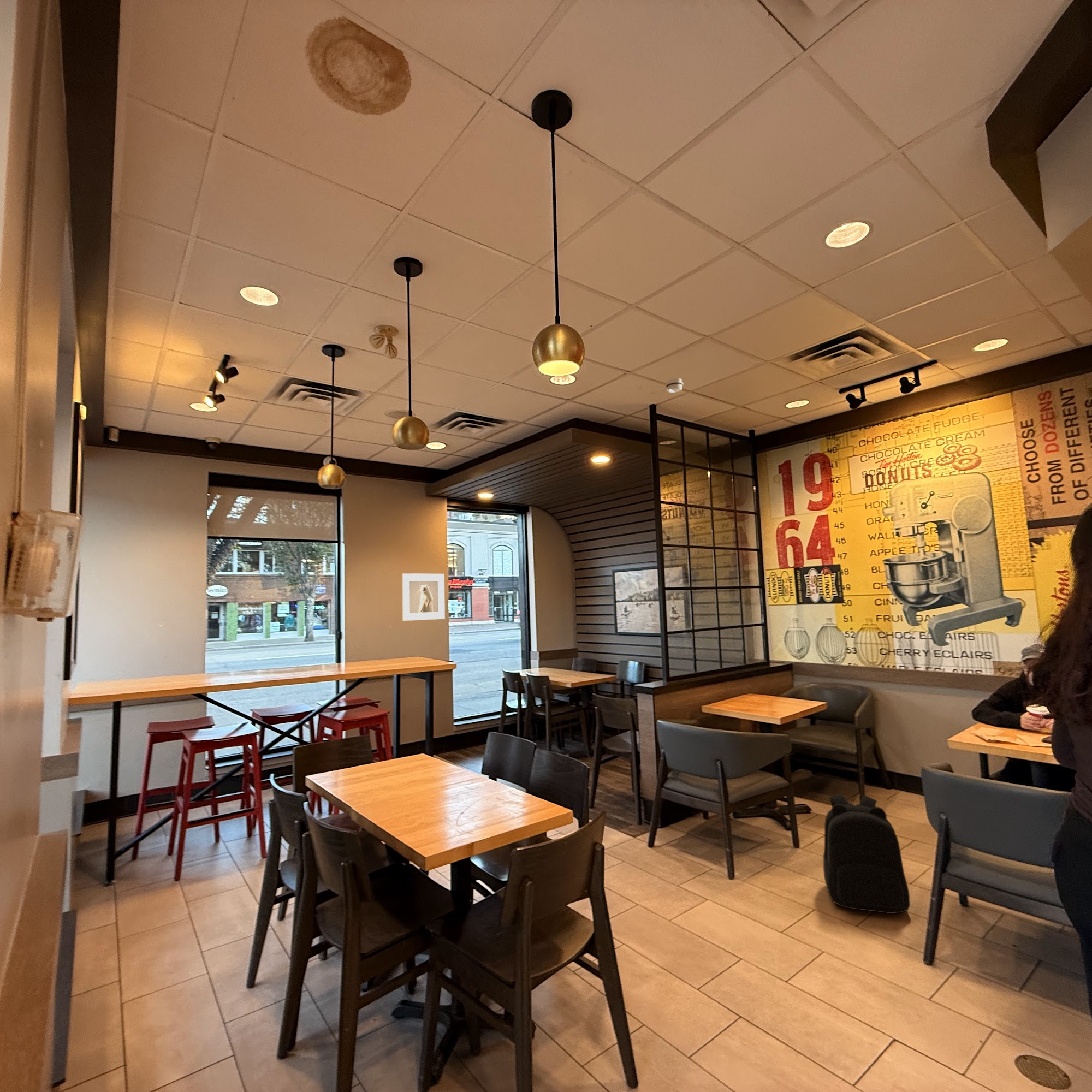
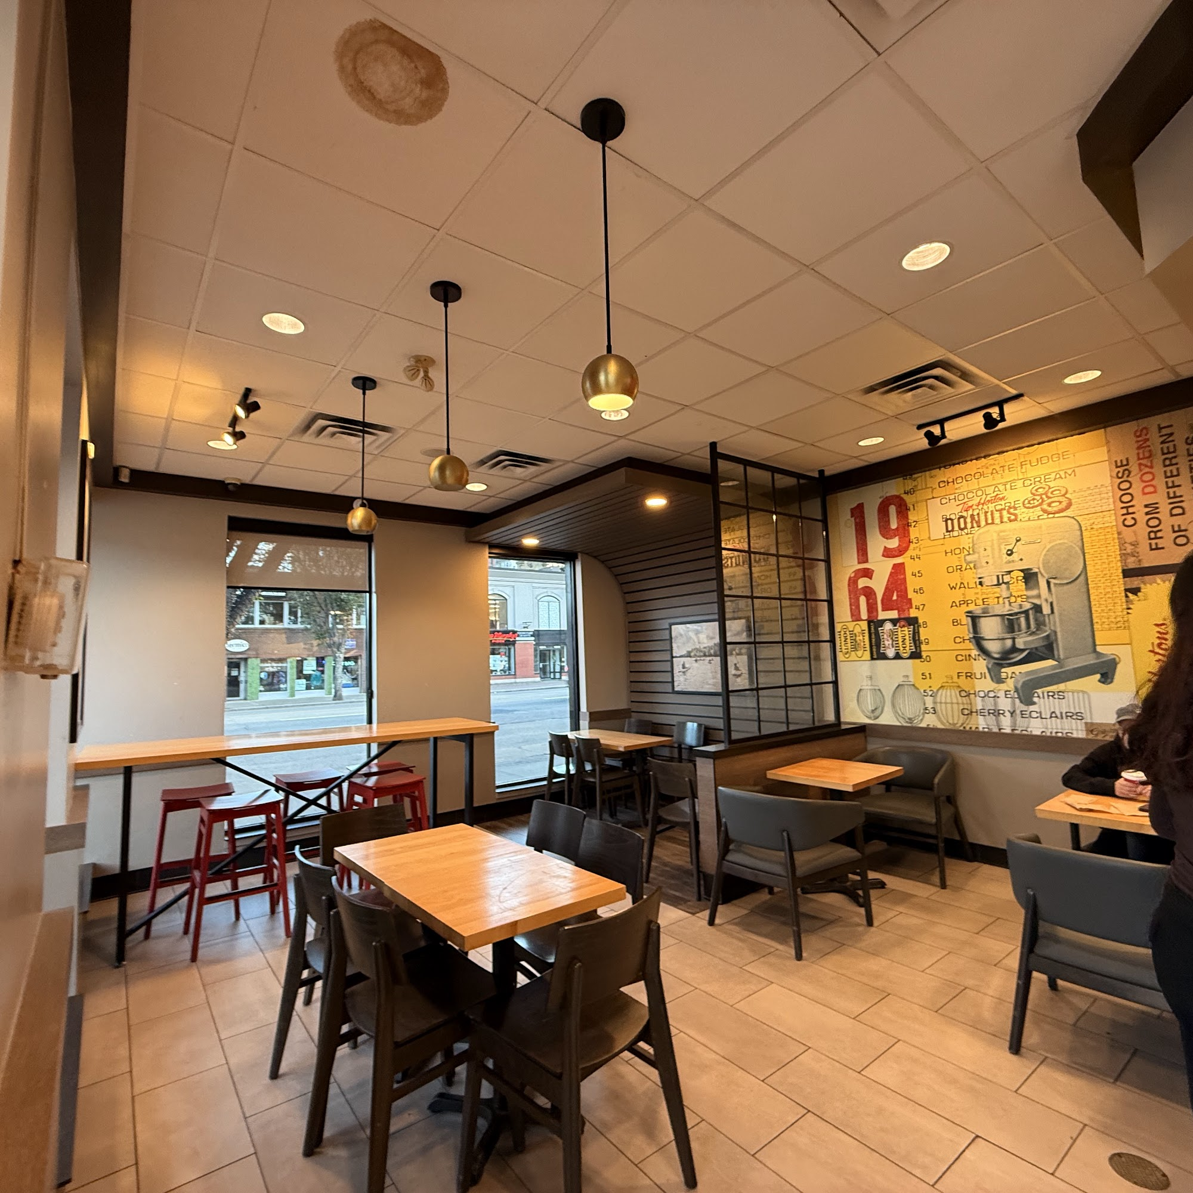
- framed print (424, 596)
- smoke detector (674, 385)
- backpack (860, 849)
